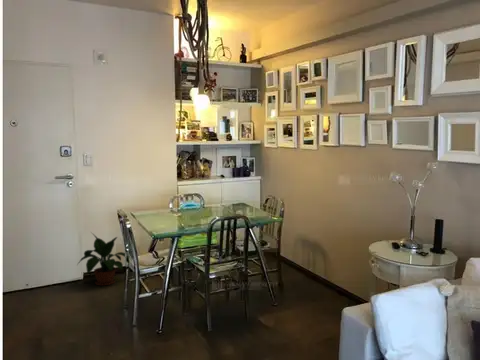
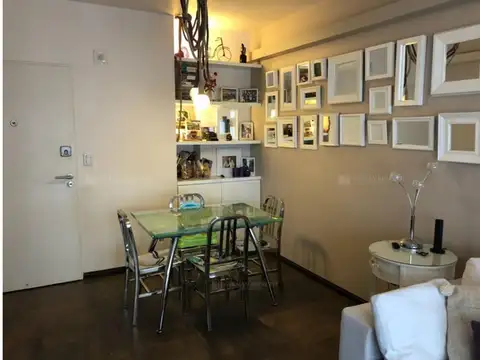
- potted plant (103, 255)
